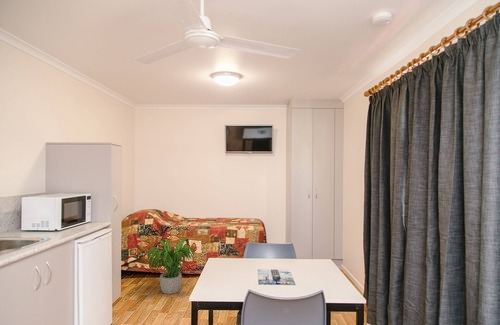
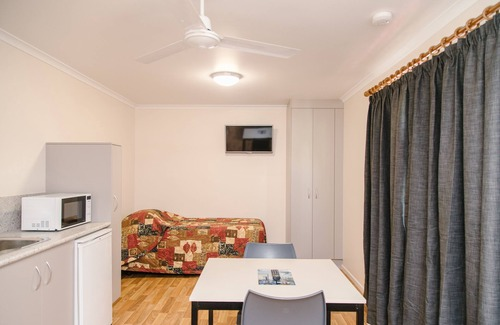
- potted plant (171, 265)
